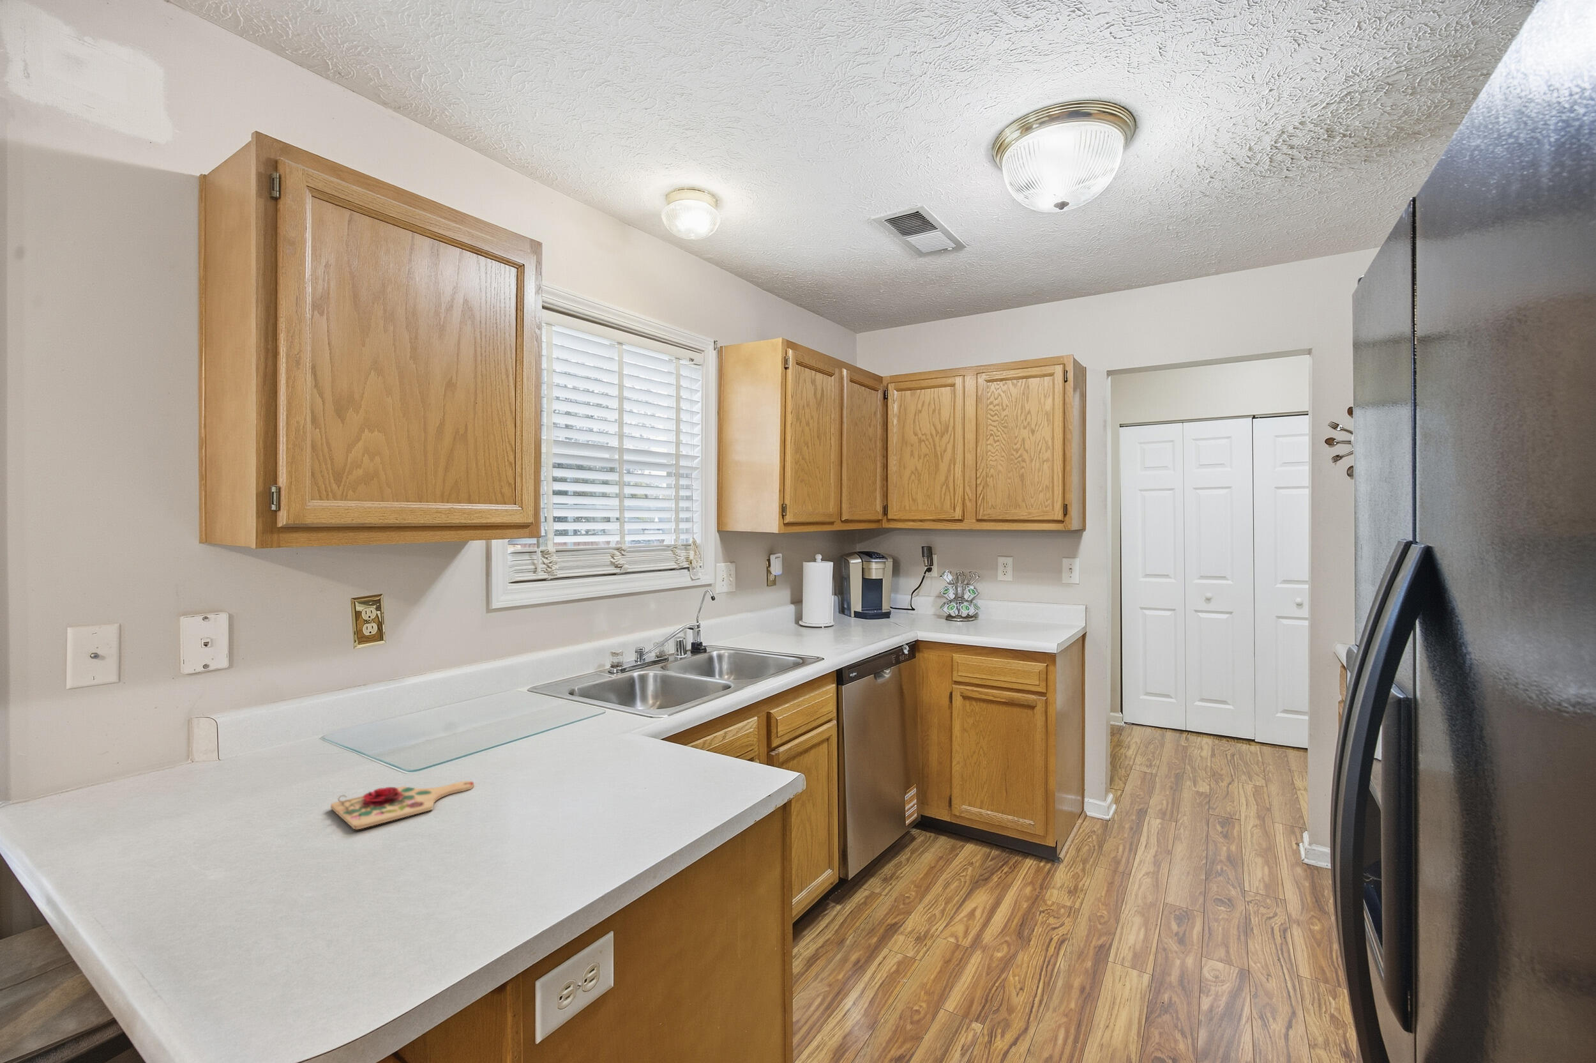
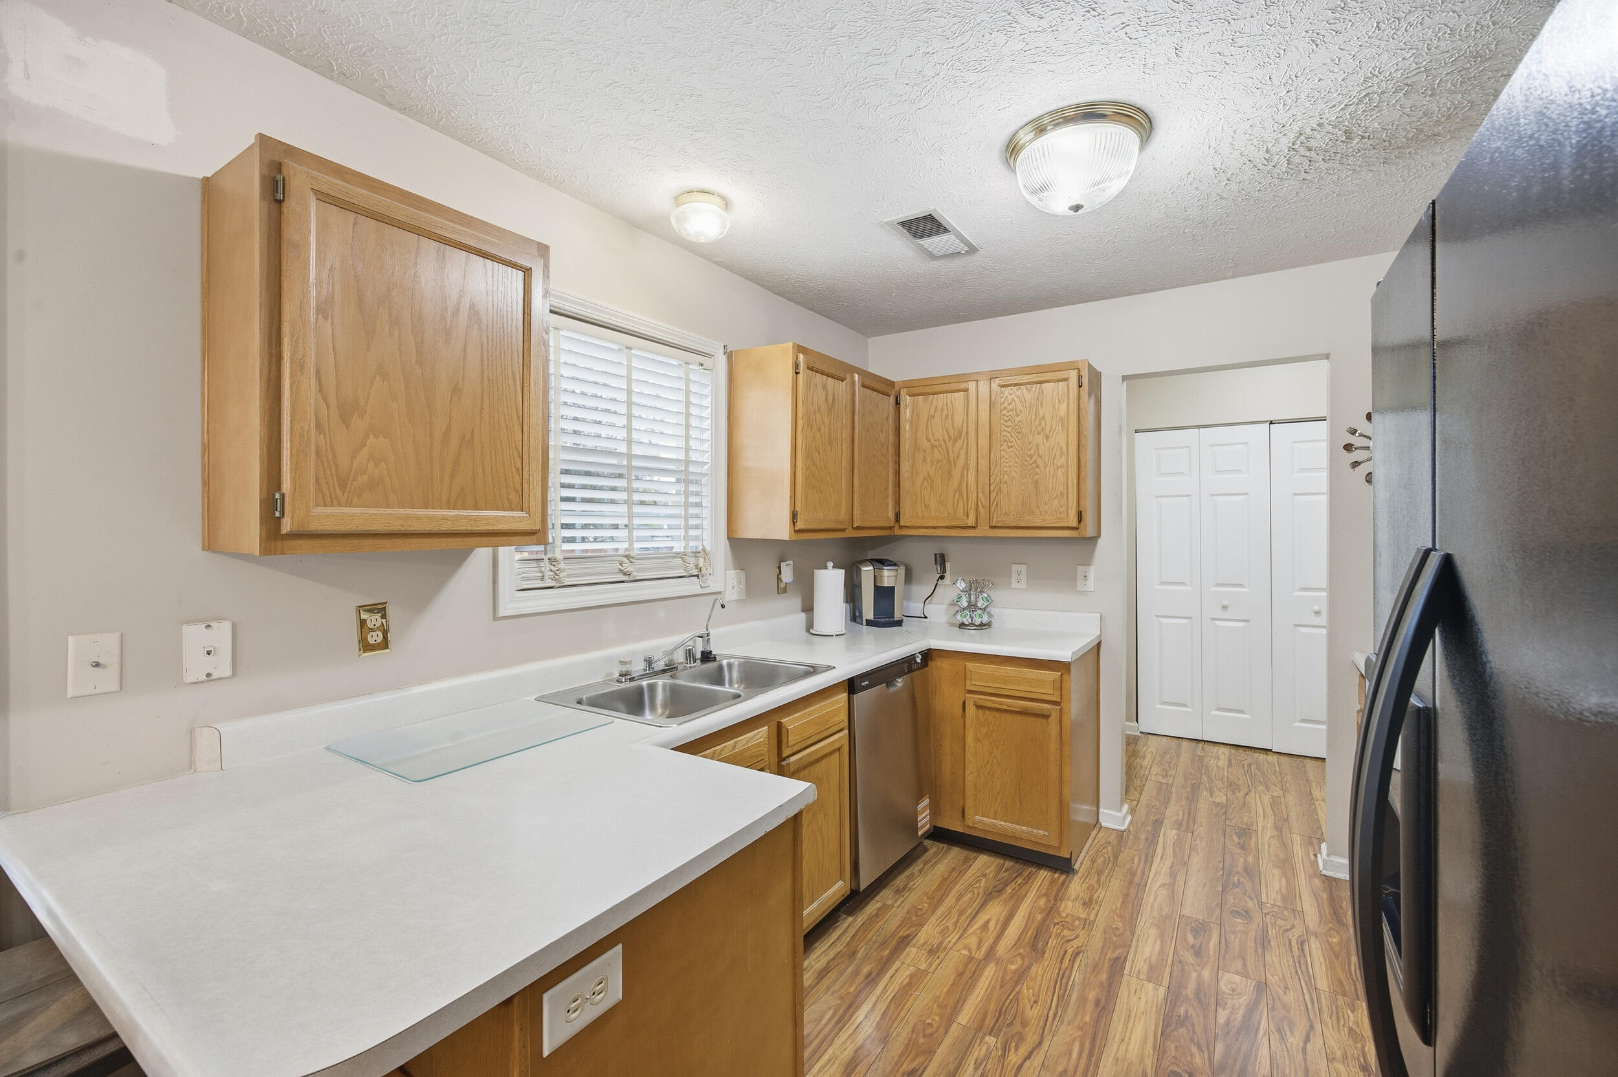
- cutting board (411, 794)
